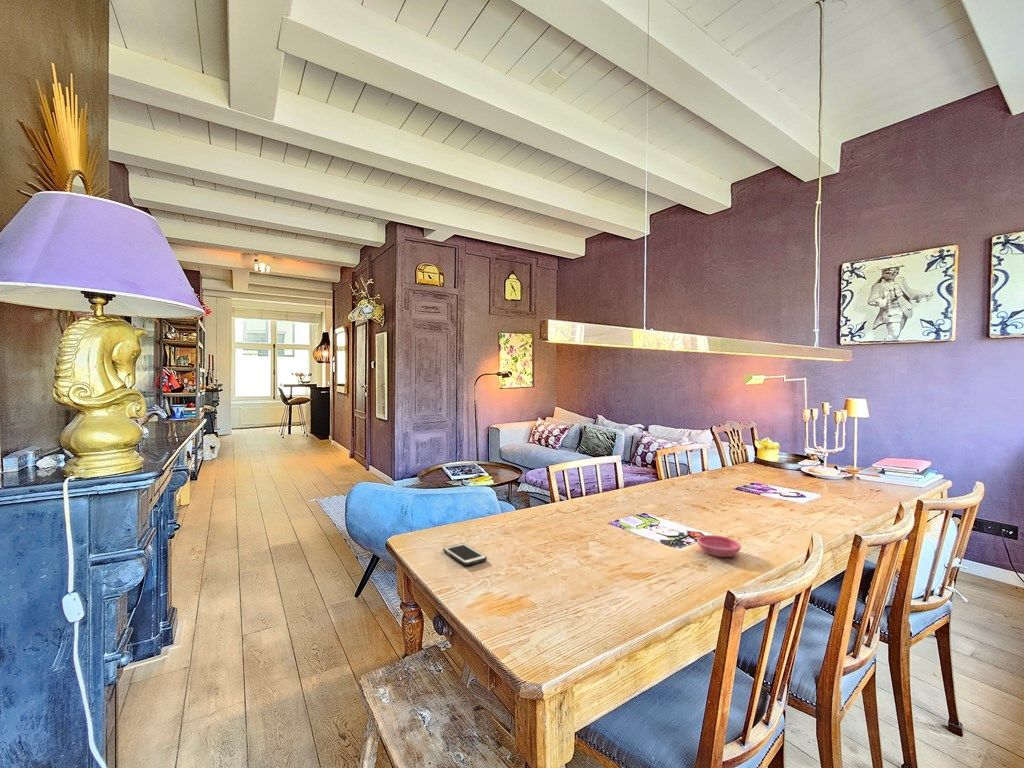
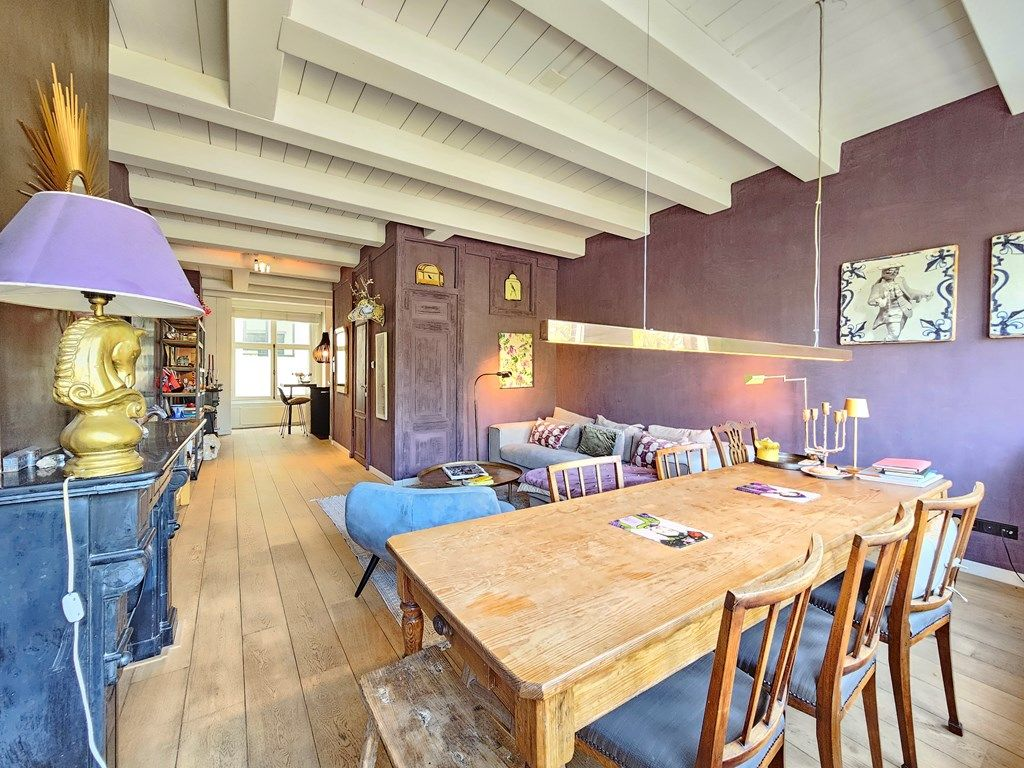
- cell phone (464, 553)
- saucer (718, 546)
